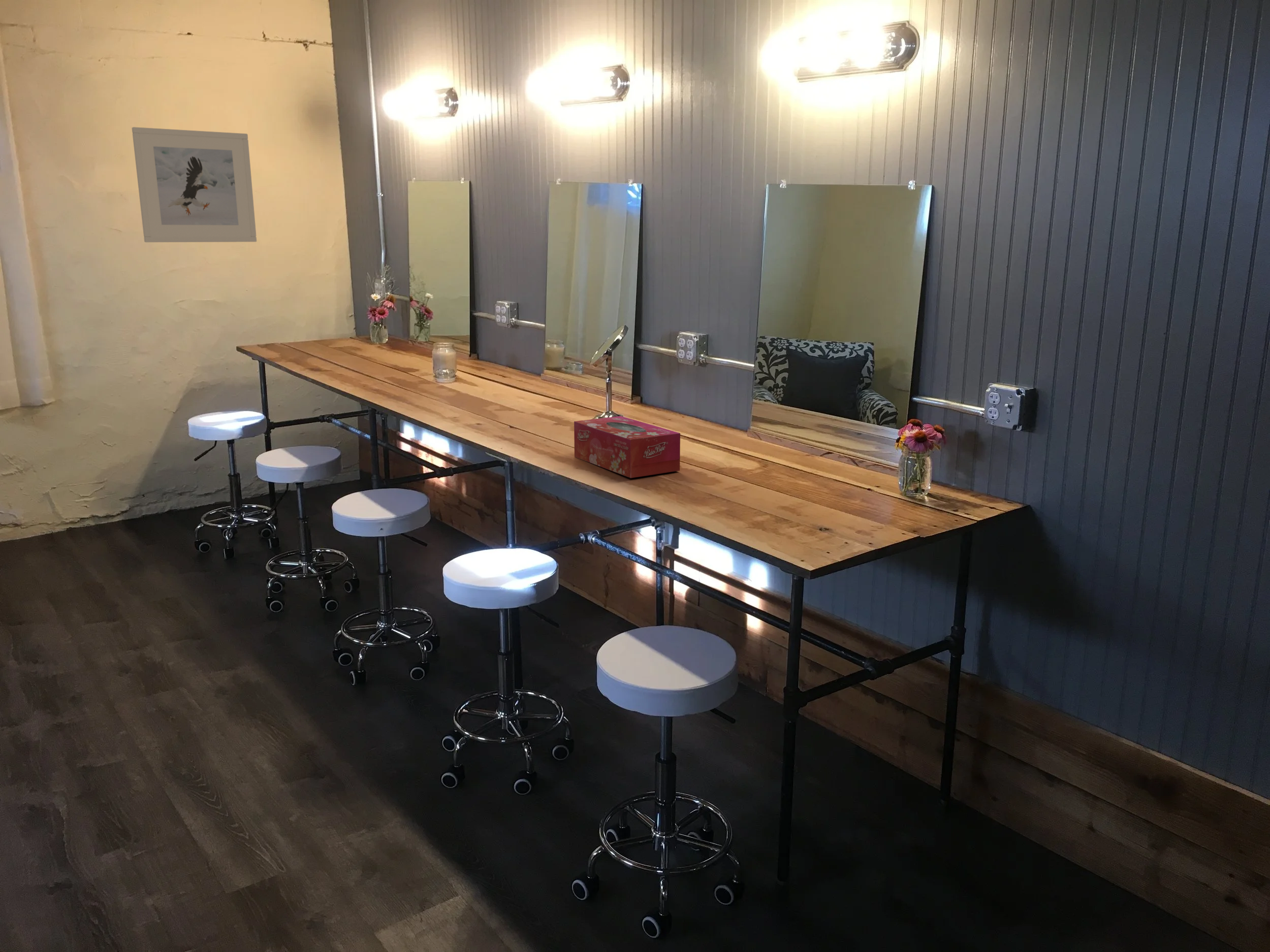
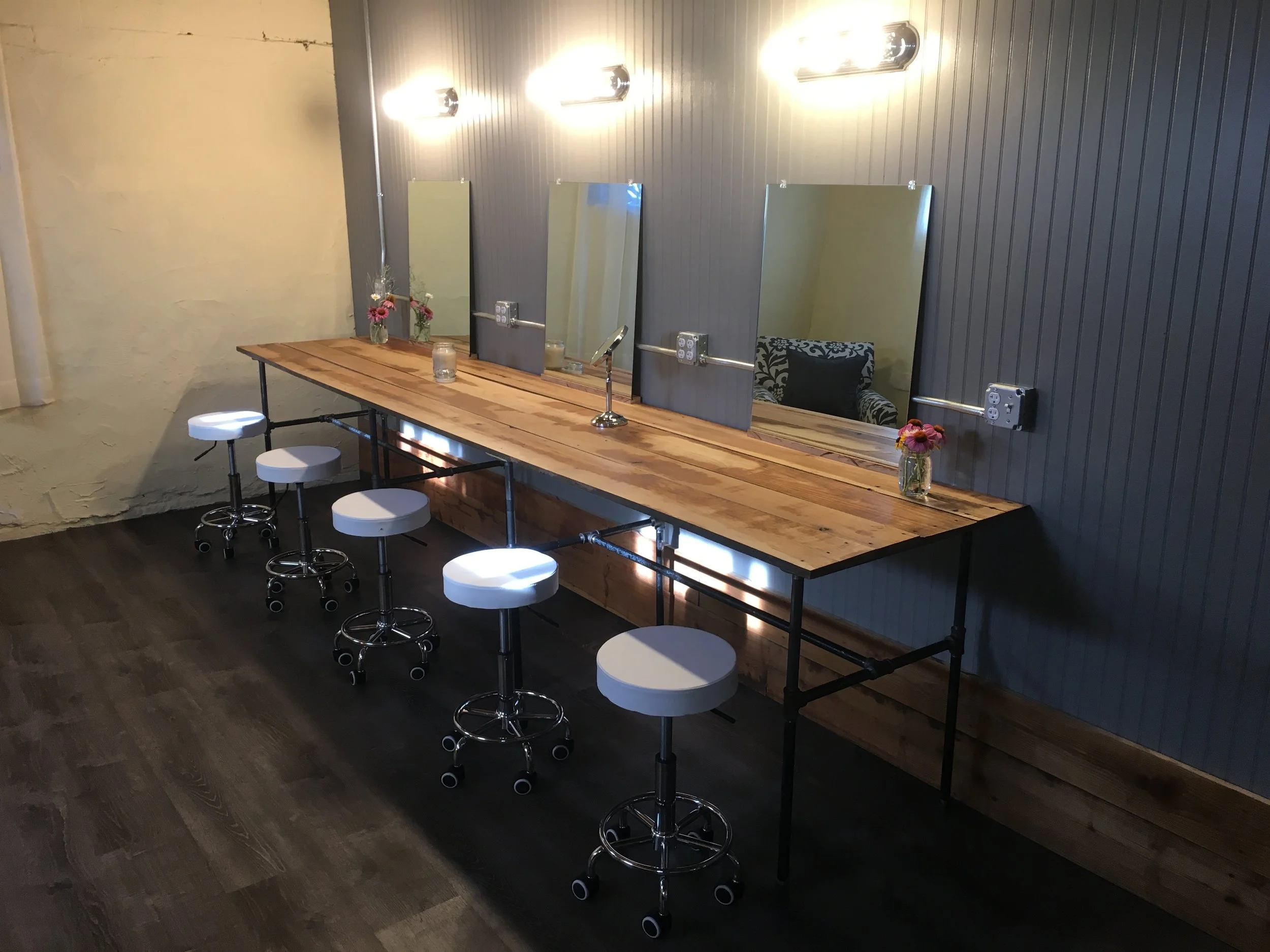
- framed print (197, 187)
- tissue box (625, 445)
